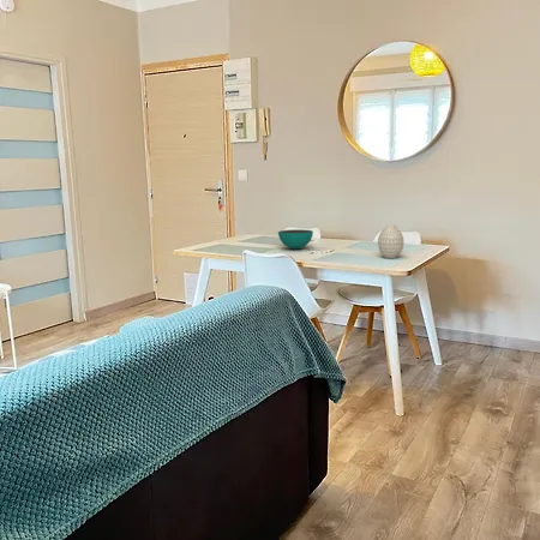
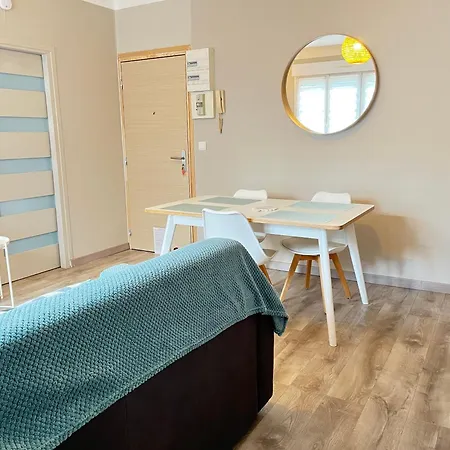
- vase (390, 240)
- bowl (295, 240)
